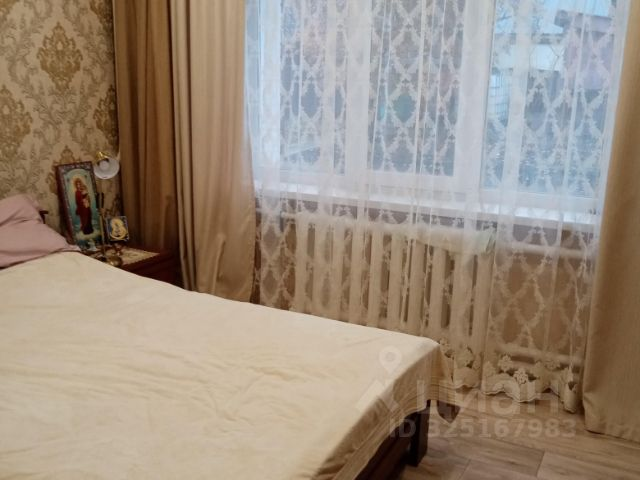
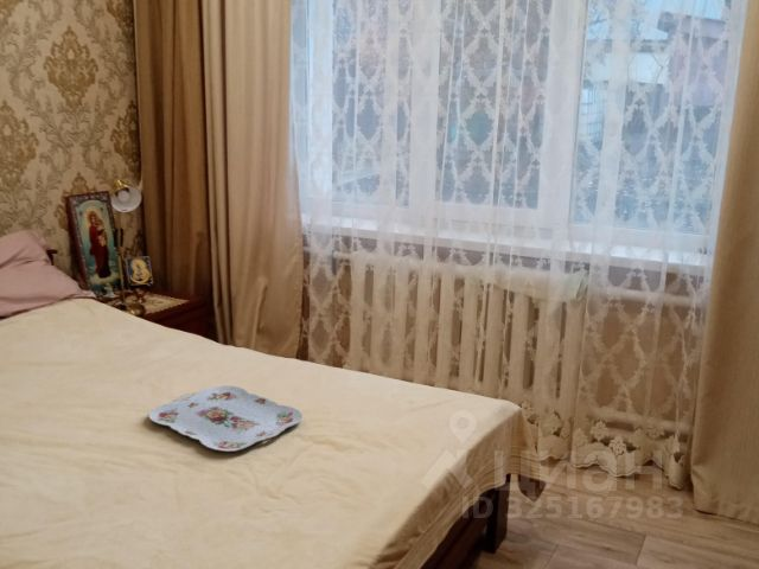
+ serving tray (225, 416)
